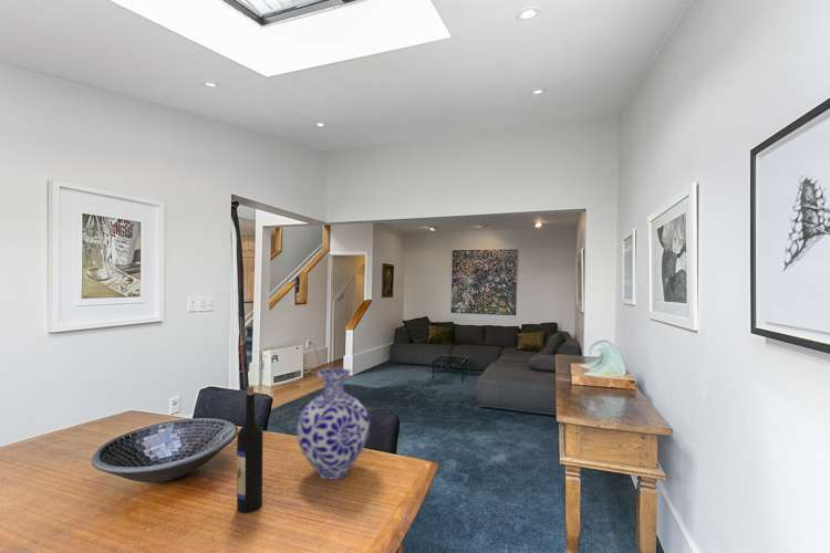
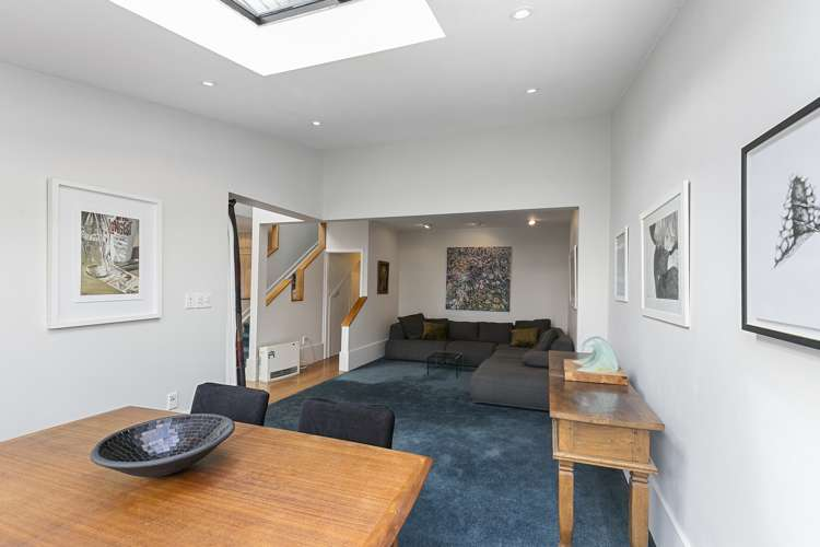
- wine bottle (249, 446)
- vase (333, 421)
